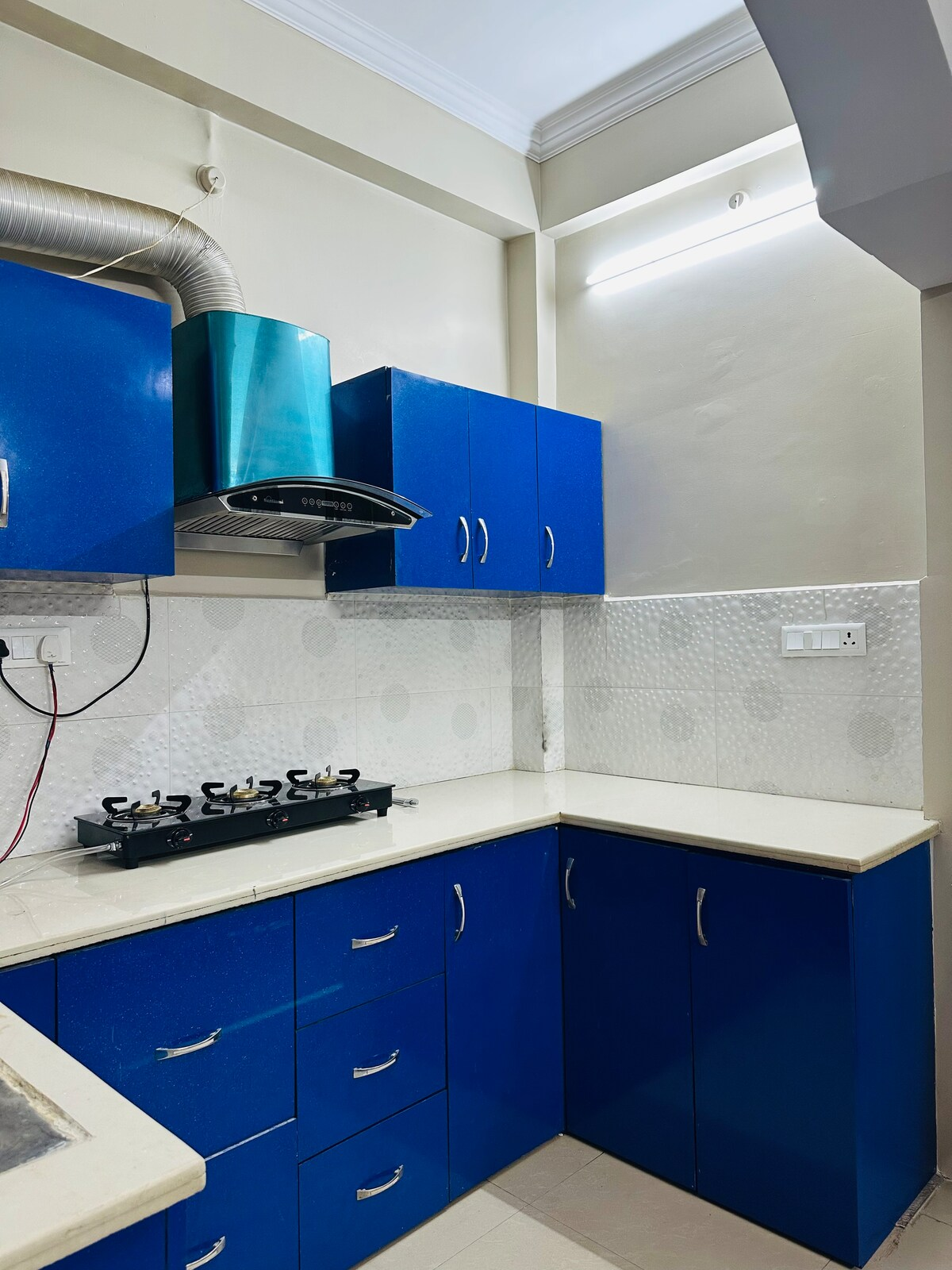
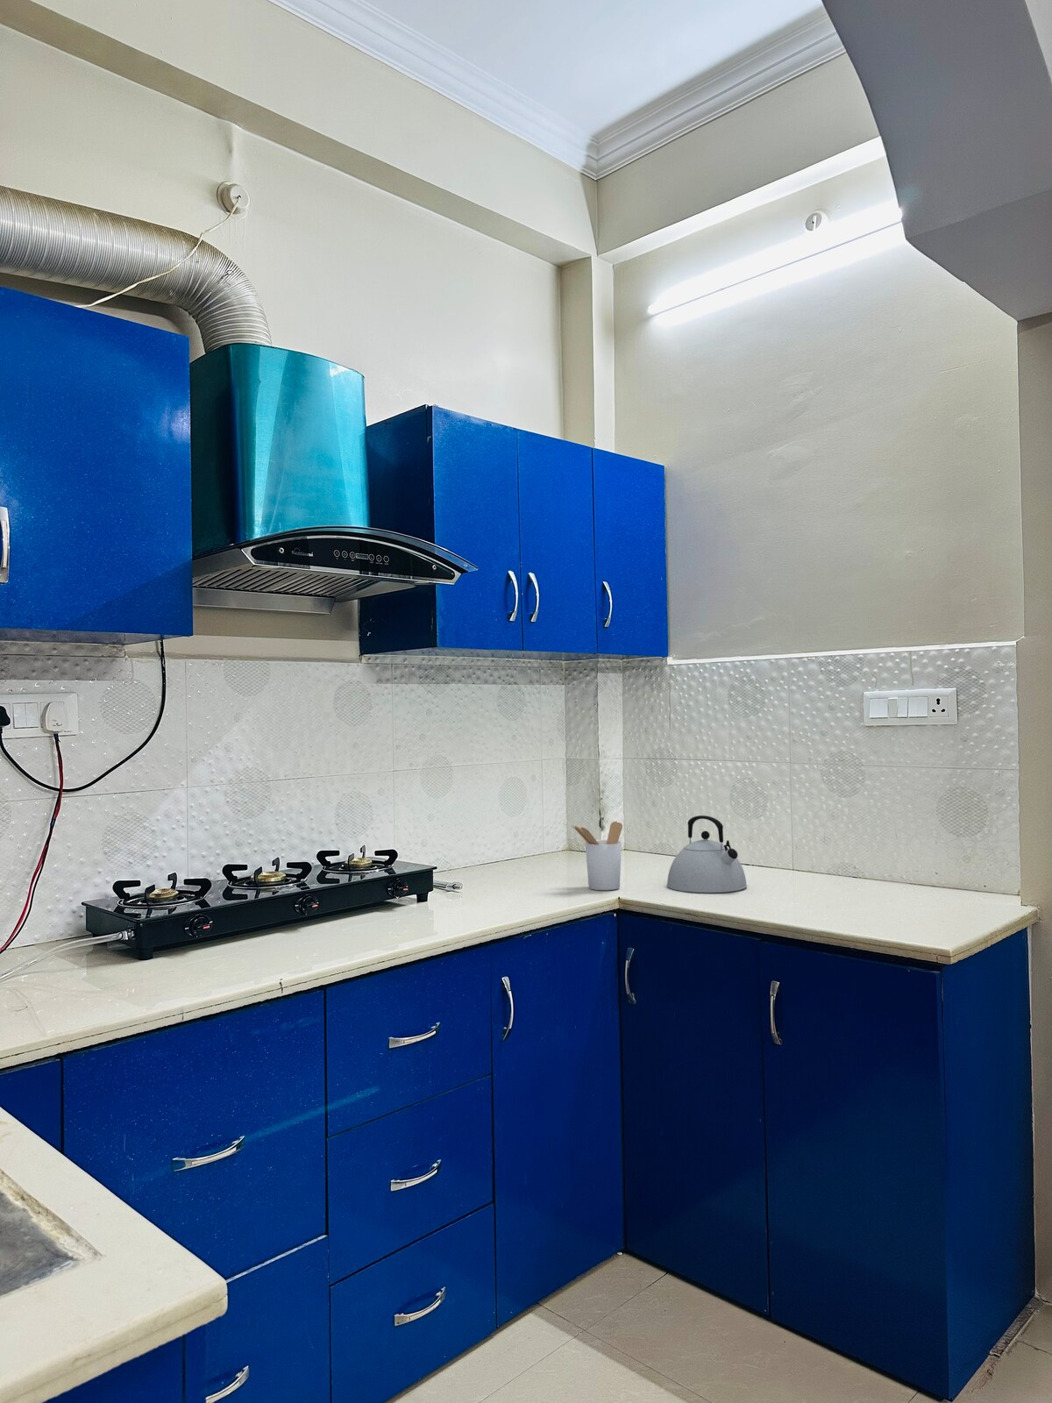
+ utensil holder (596, 854)
+ kettle (706, 851)
